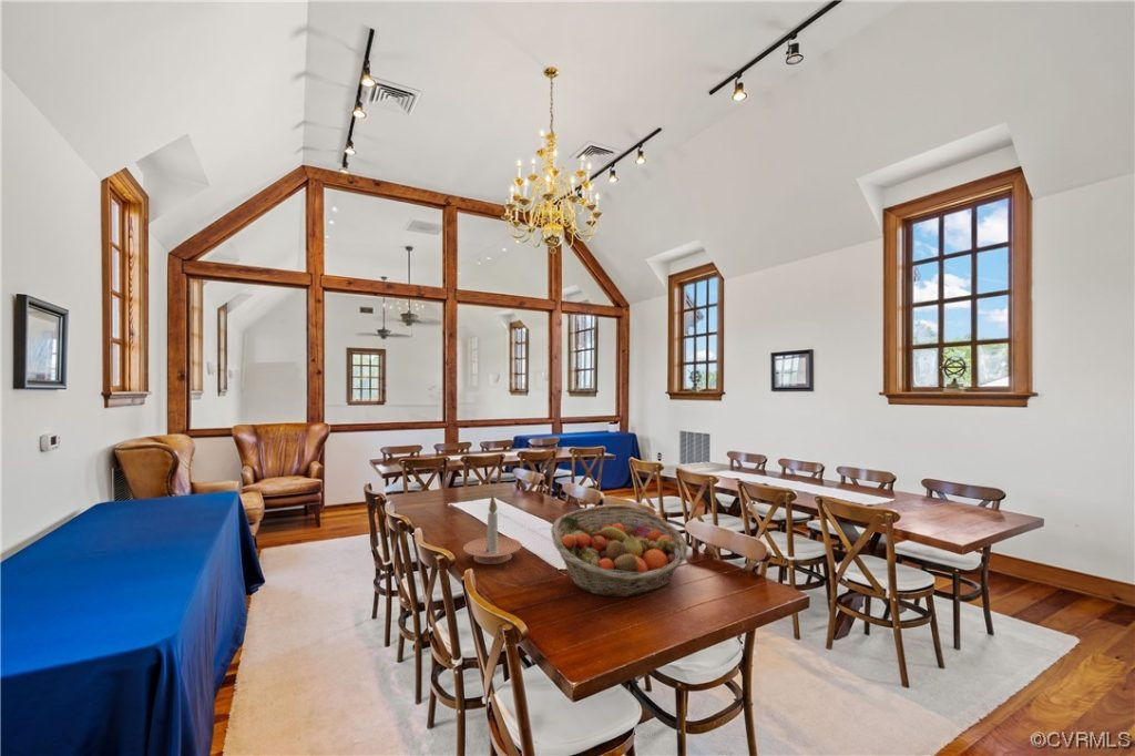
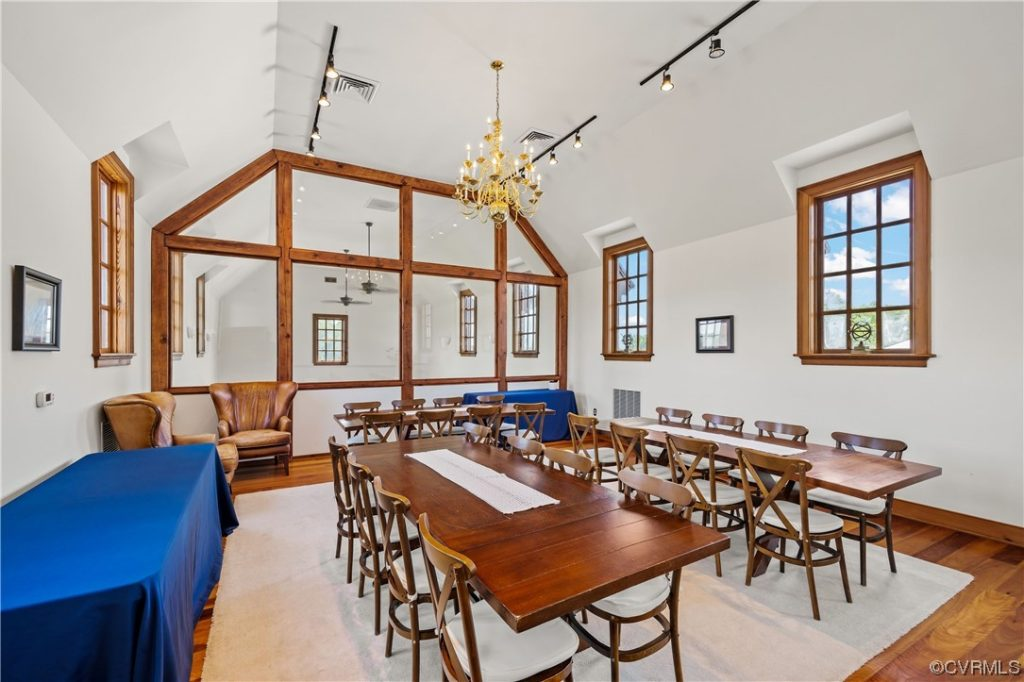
- fruit basket (618, 548)
- candle holder (492, 525)
